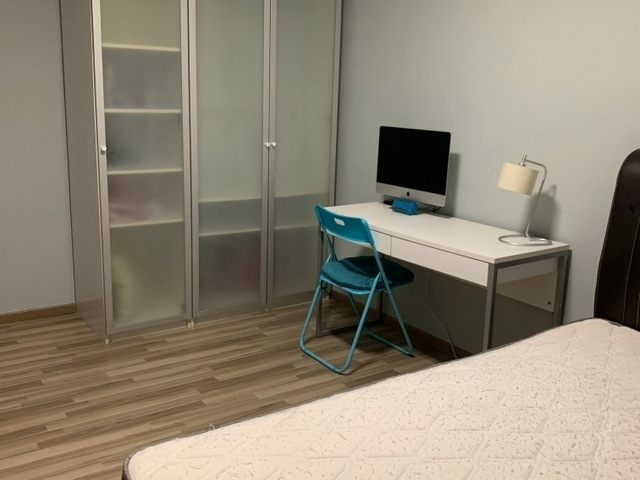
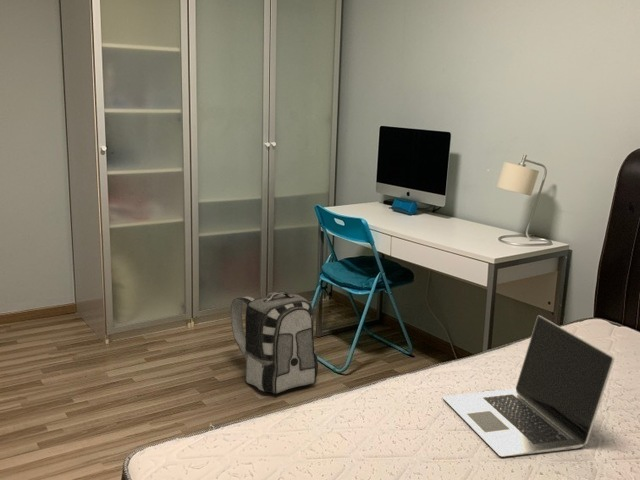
+ backpack (274, 334)
+ laptop (521, 379)
